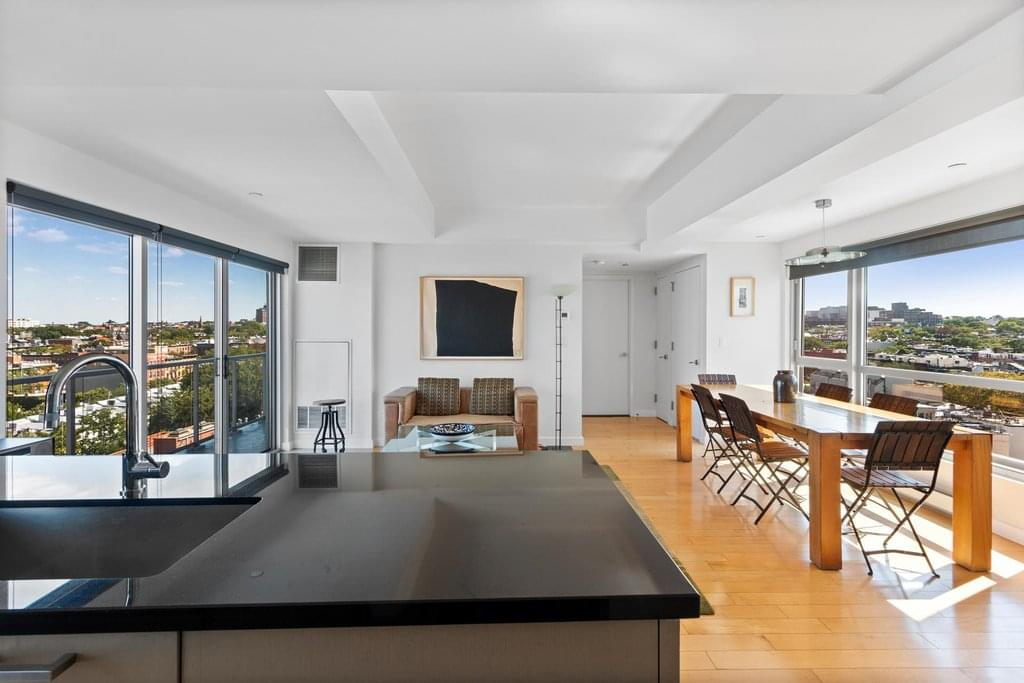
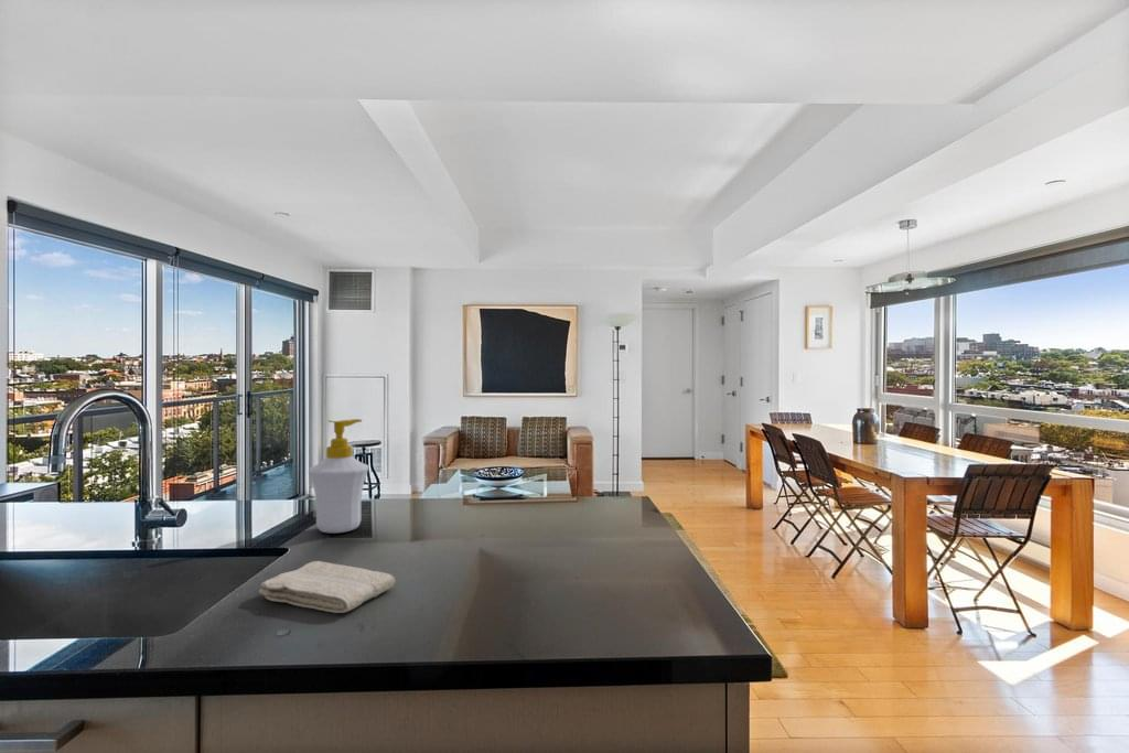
+ soap bottle (338, 474)
+ washcloth (327, 583)
